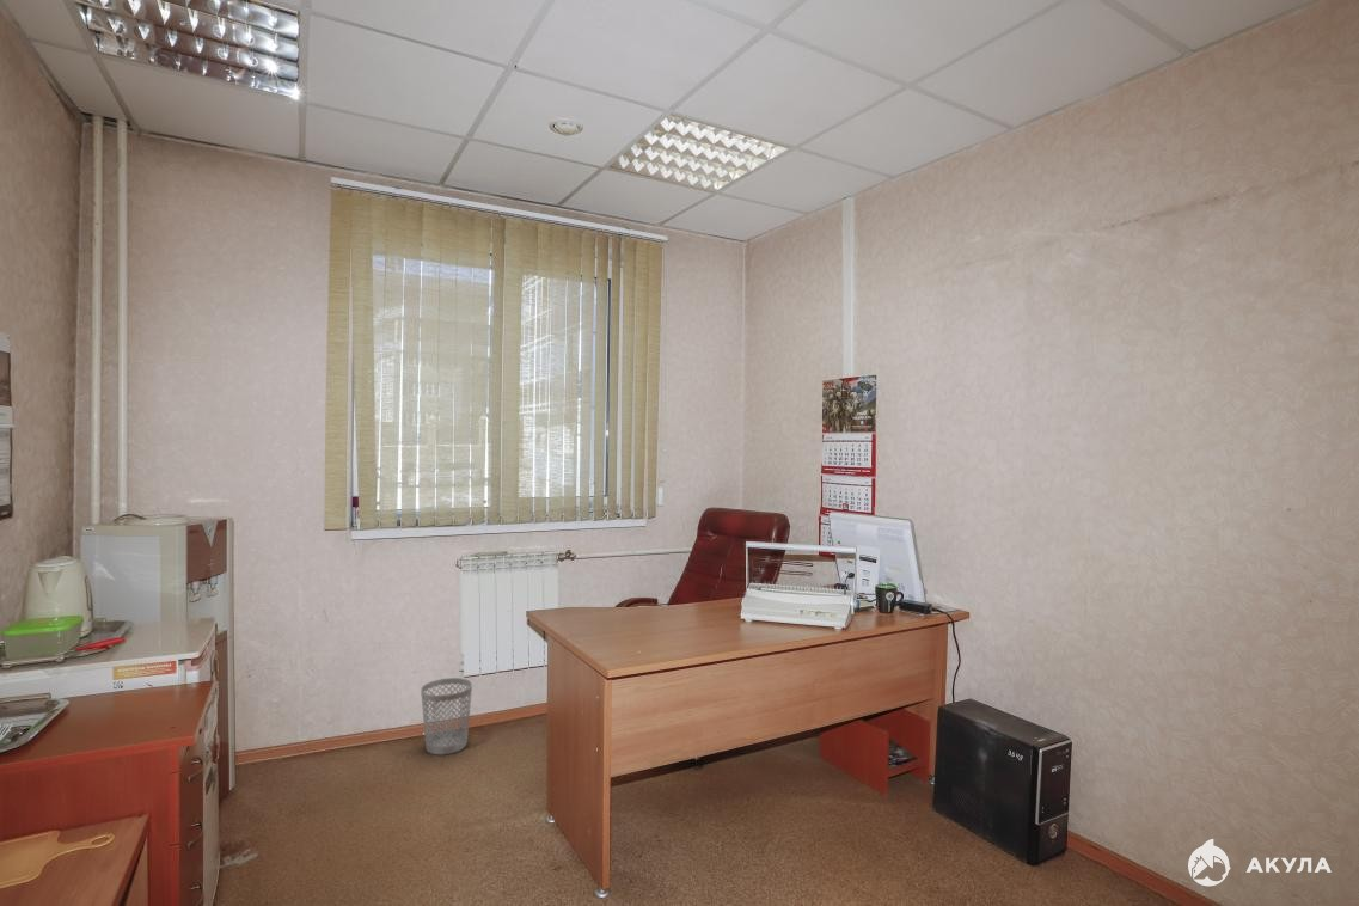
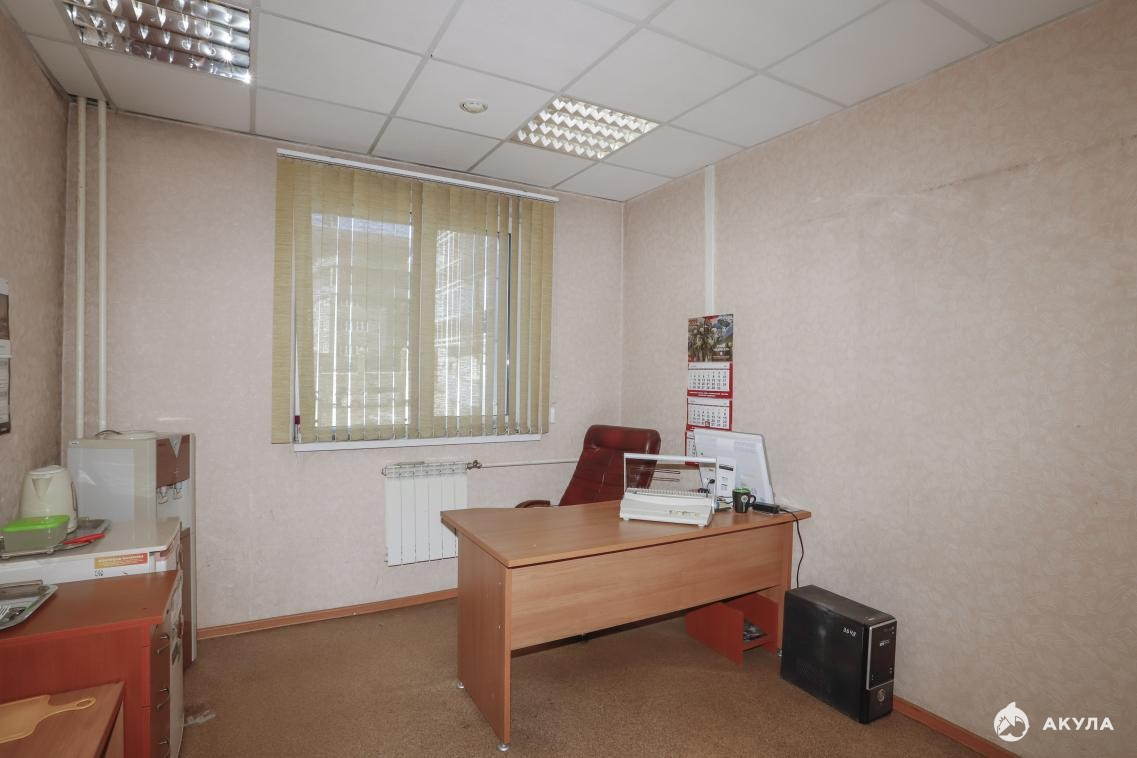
- wastebasket (446, 716)
